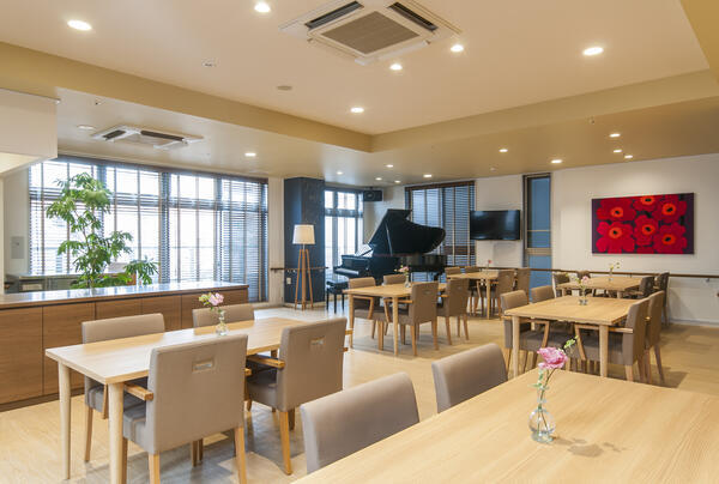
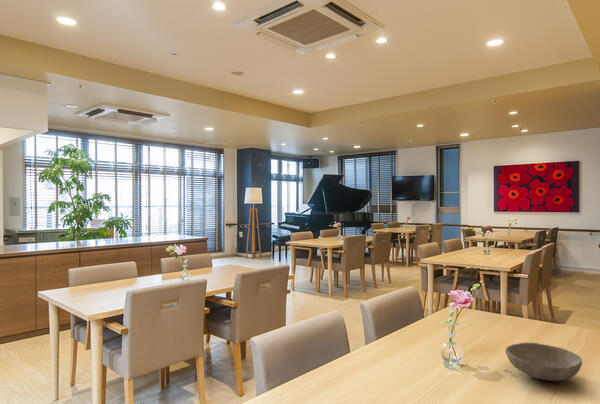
+ bowl (542, 364)
